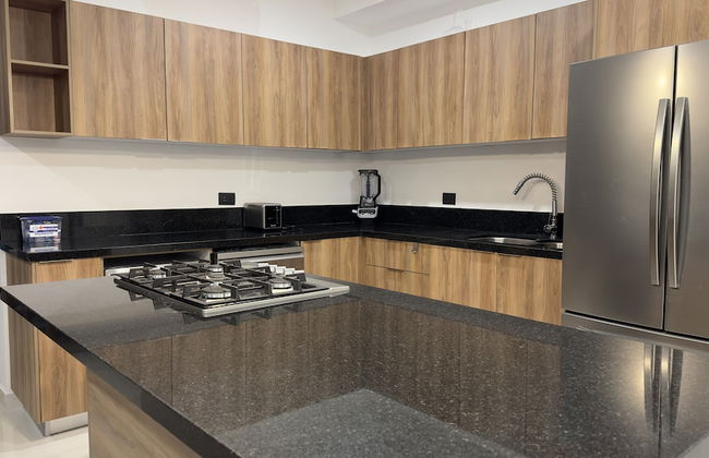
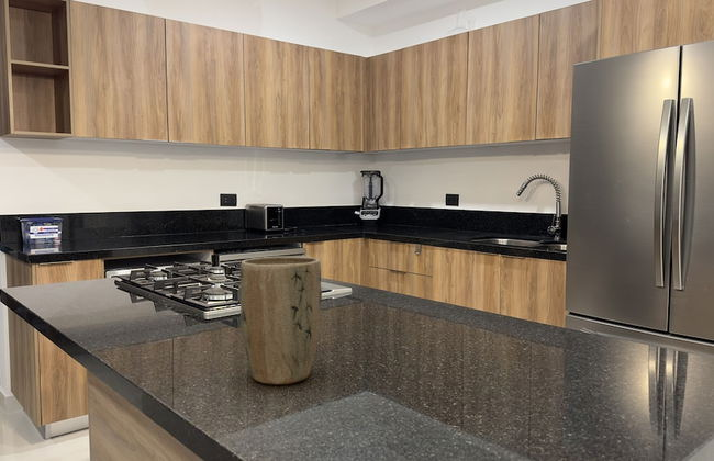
+ plant pot (281, 317)
